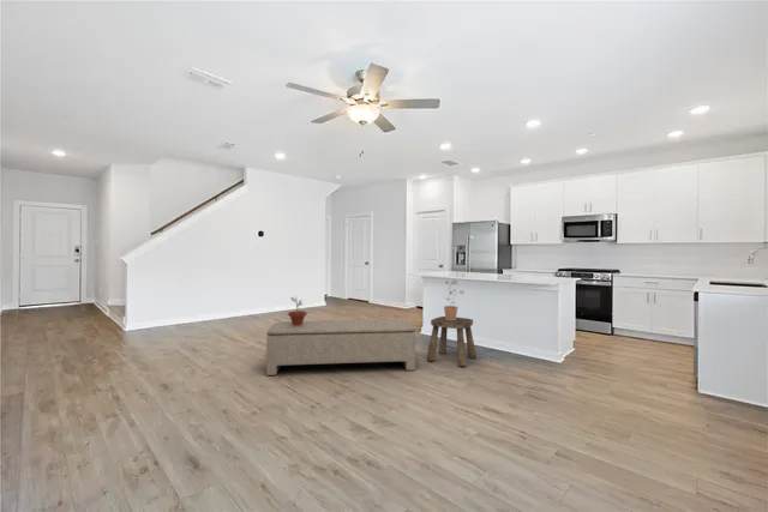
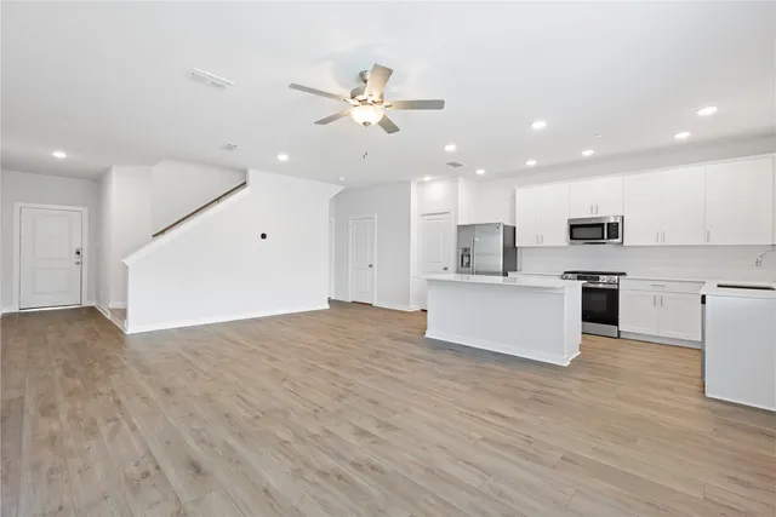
- potted plant (296, 309)
- bench (342, 344)
- stool (457, 339)
- potted plant (452, 299)
